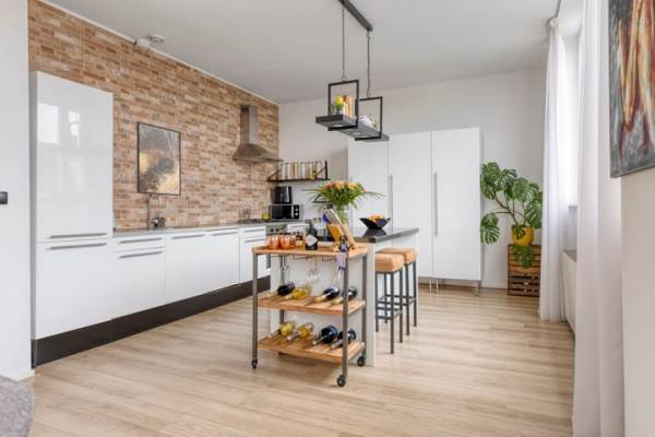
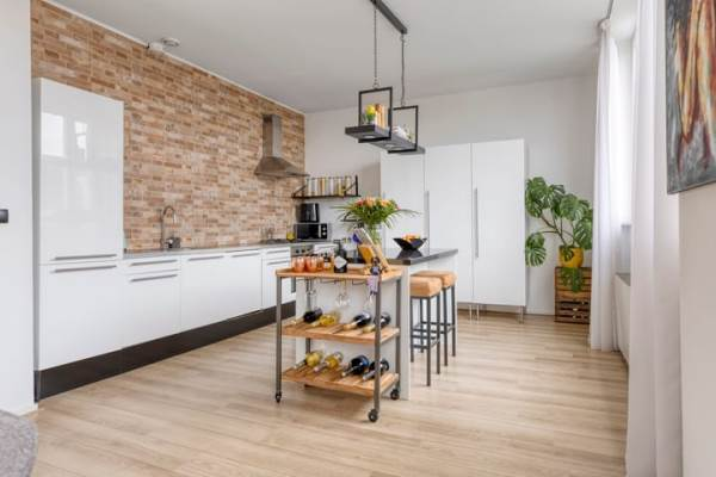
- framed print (159, 161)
